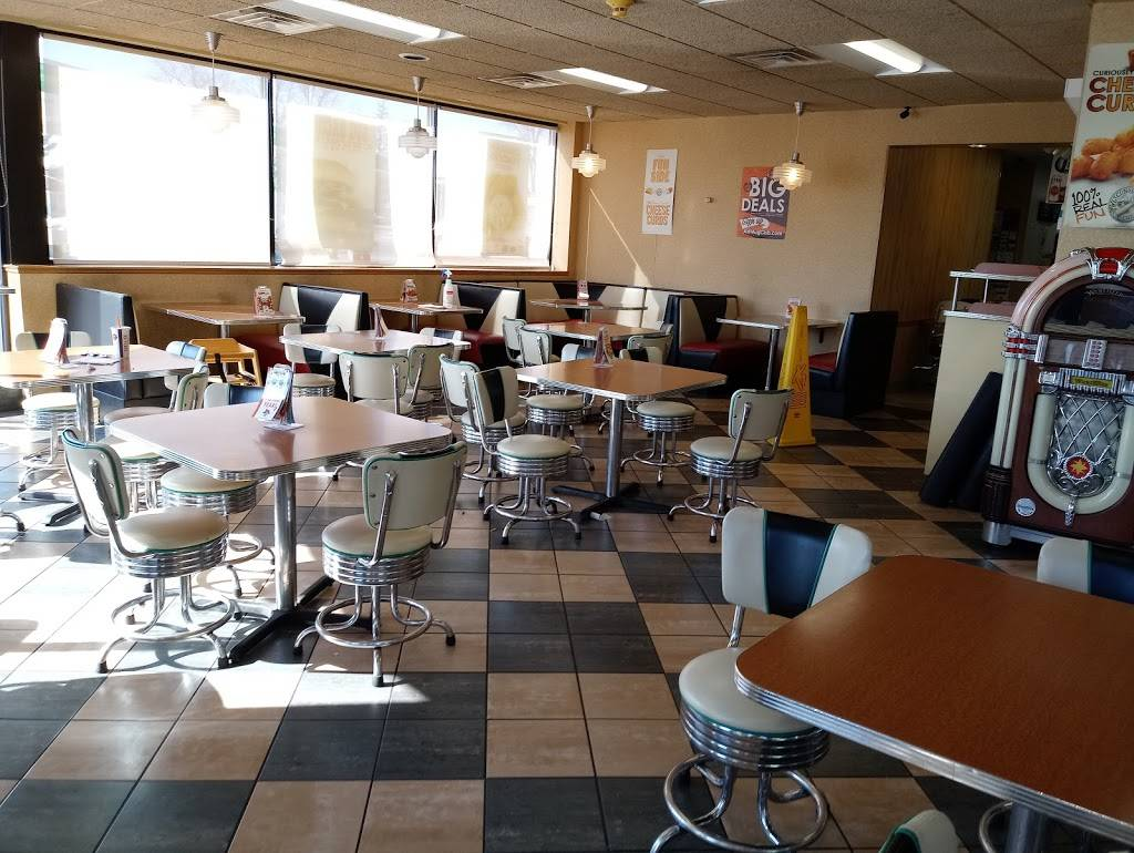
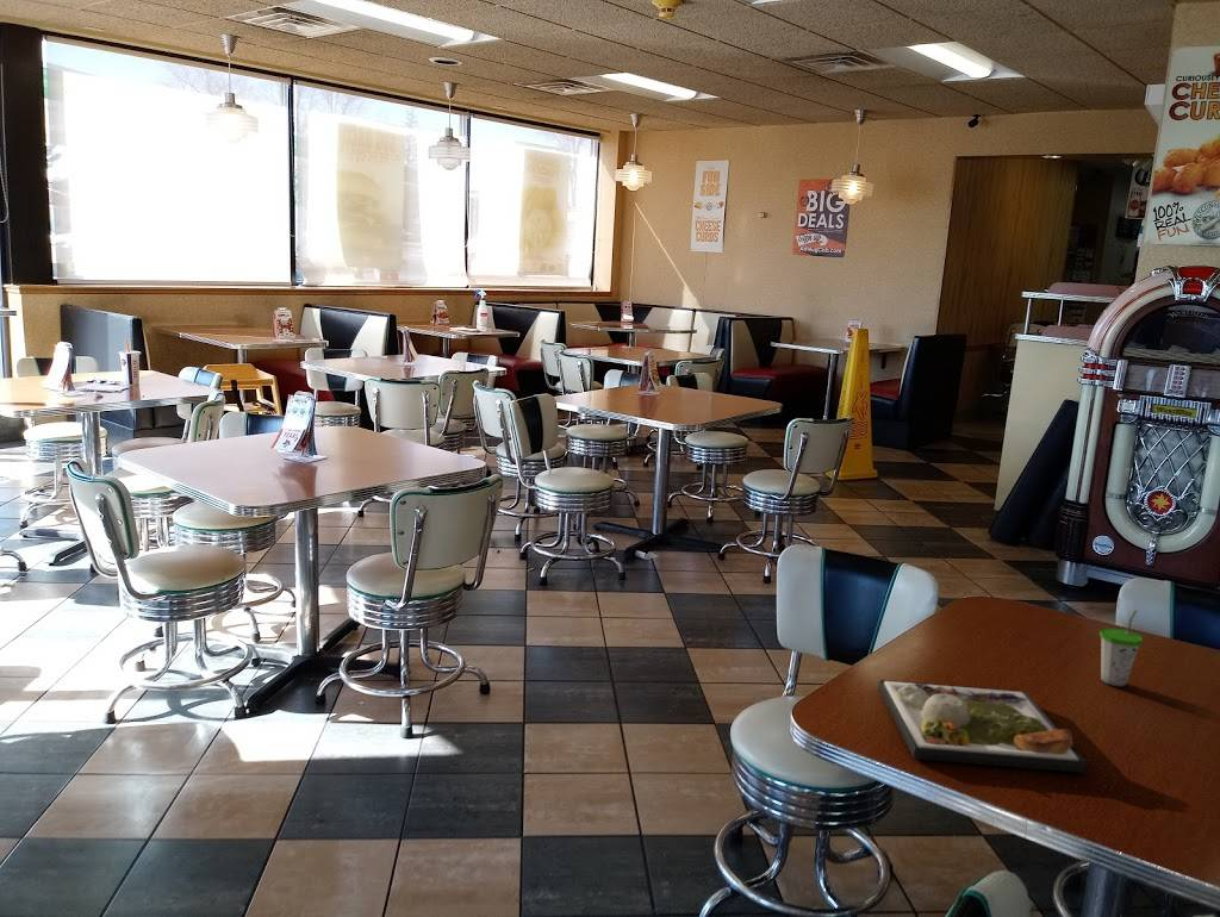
+ dinner plate (975, 715)
+ cup (1119, 647)
